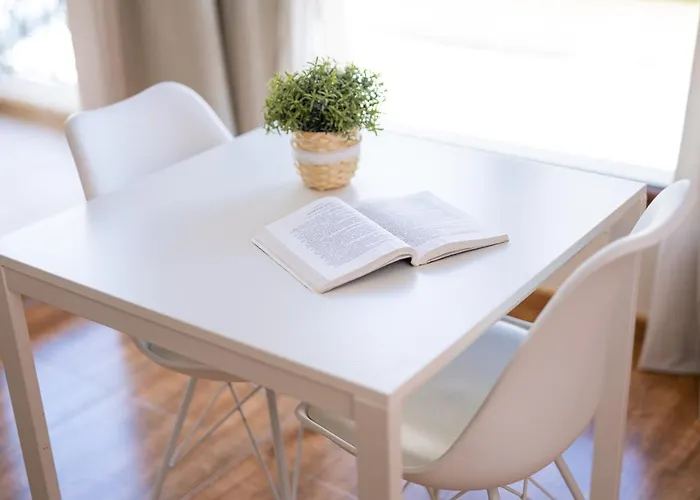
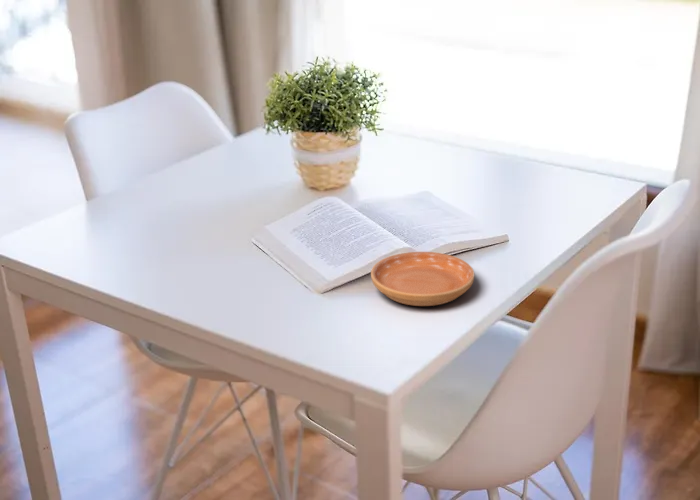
+ saucer (422, 280)
